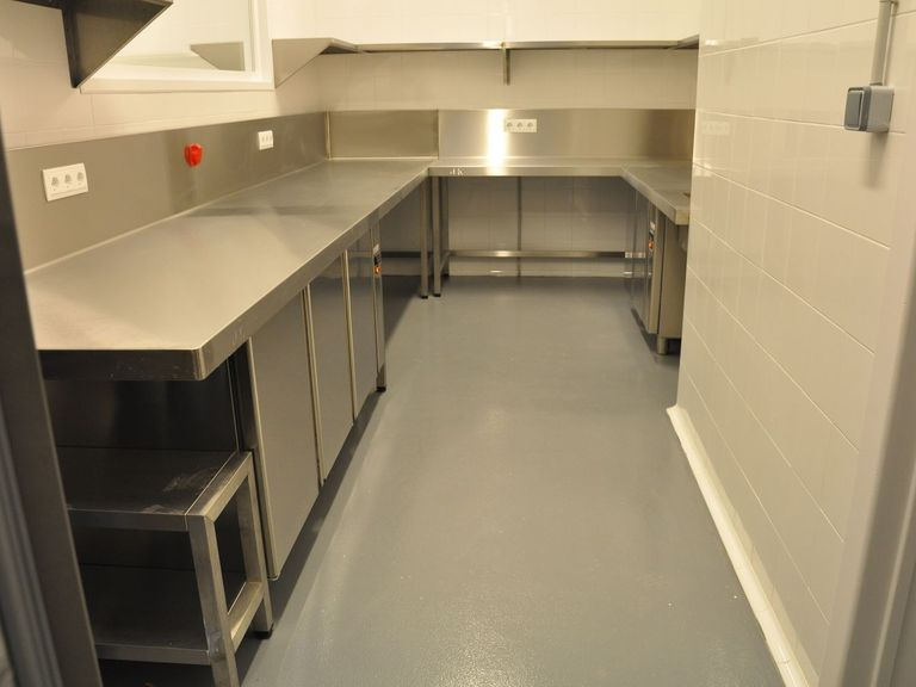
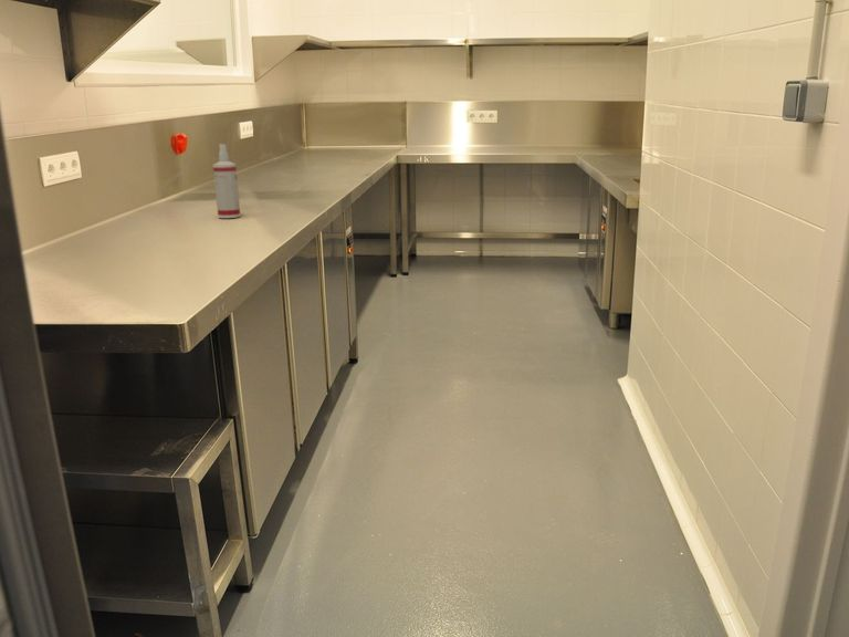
+ spray bottle (226, 180)
